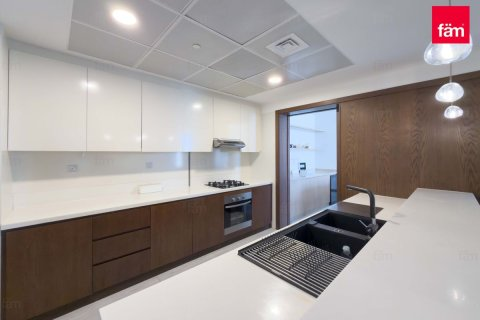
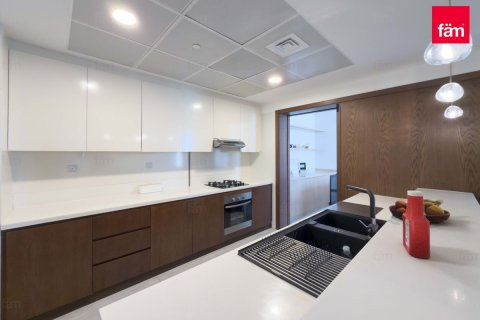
+ soap bottle (415, 221)
+ fruit bowl (424, 207)
